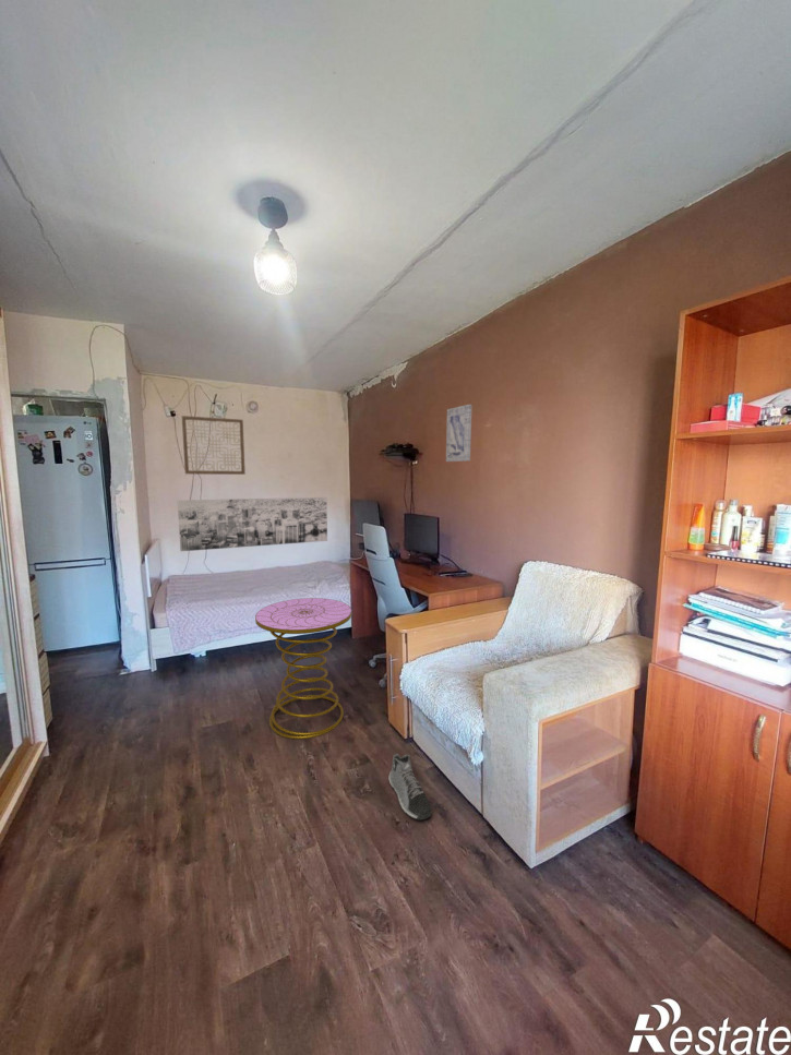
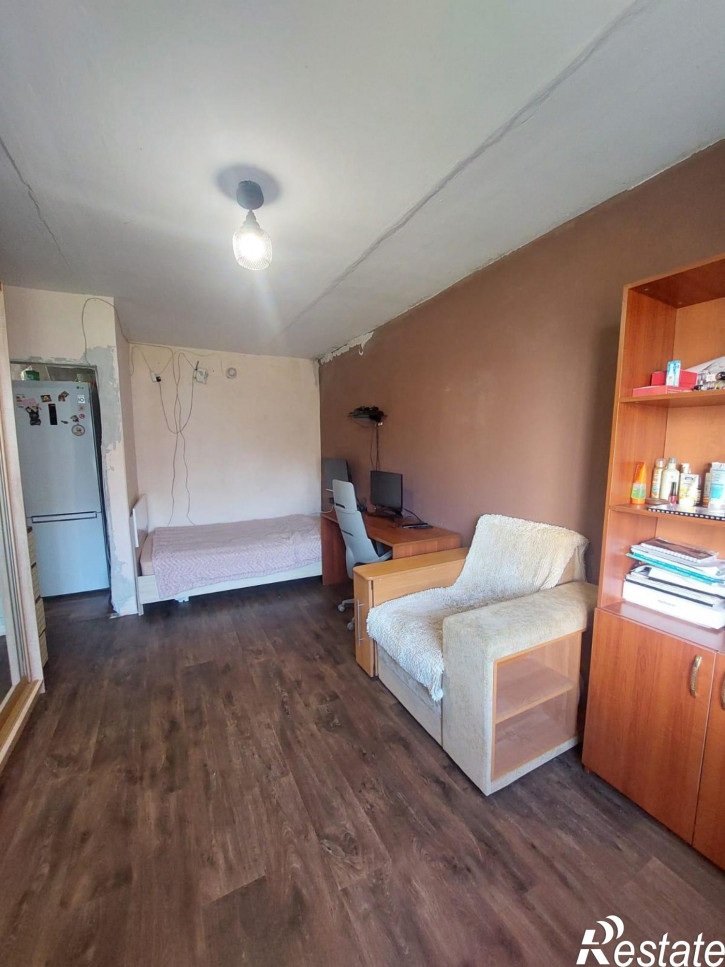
- side table (305, 666)
- wall art (214, 444)
- wall art (259, 521)
- wall art (458, 434)
- sneaker (407, 780)
